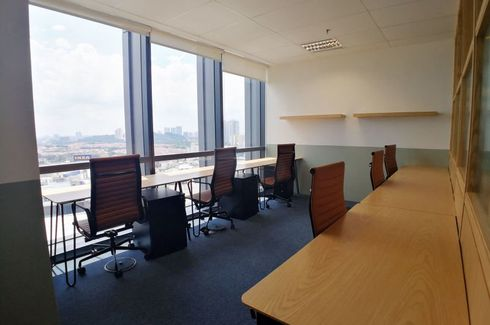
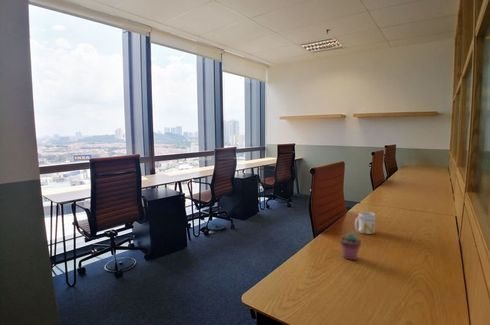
+ mug (365, 223)
+ potted succulent (350, 244)
